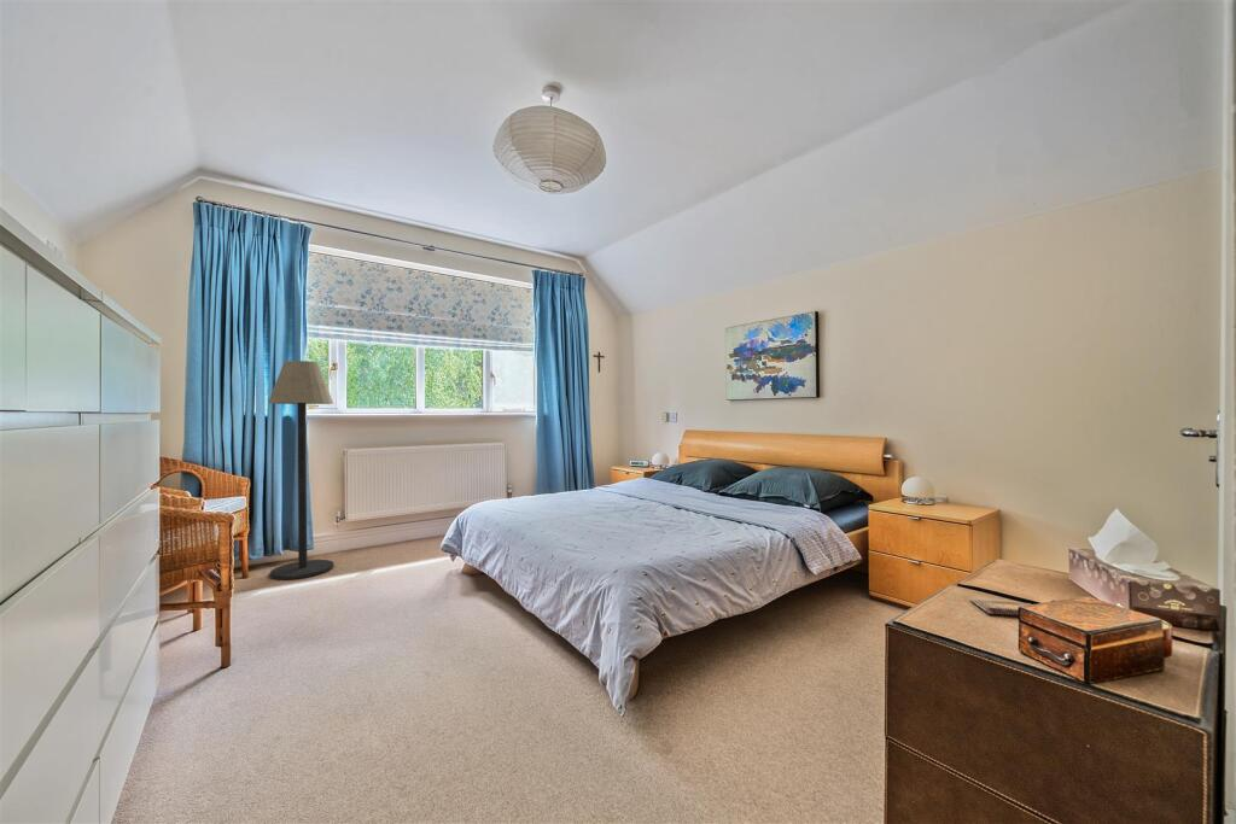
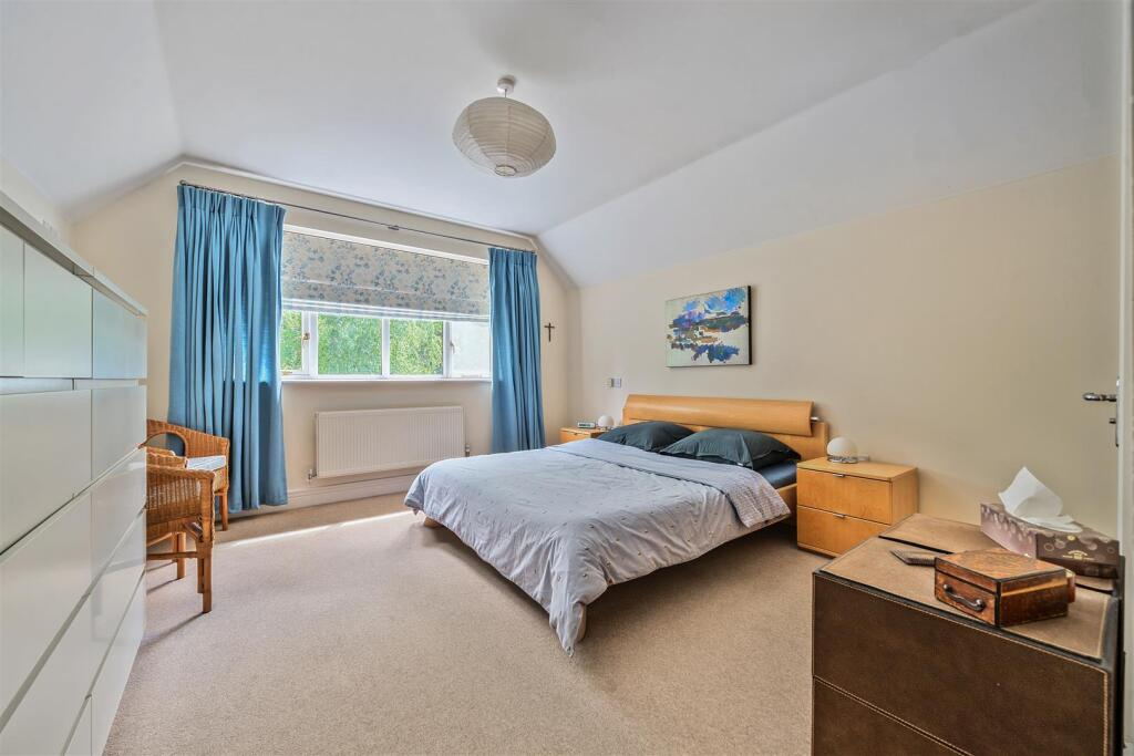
- floor lamp (302, 466)
